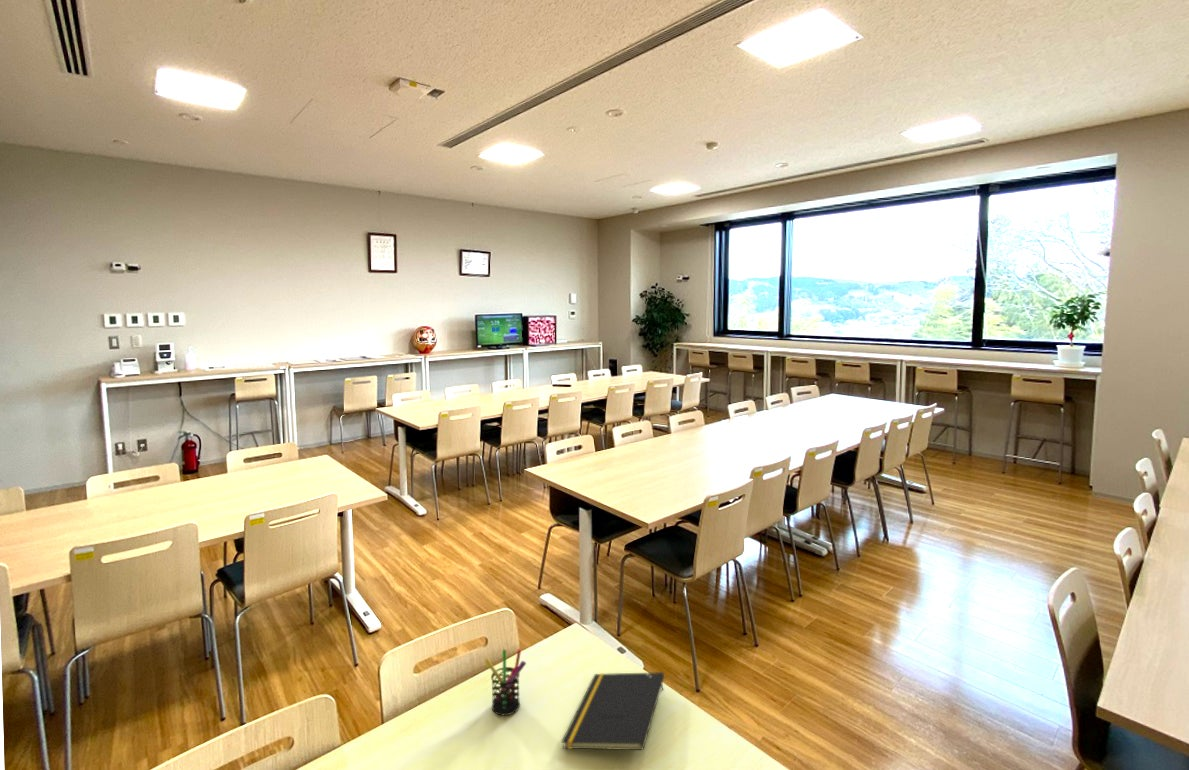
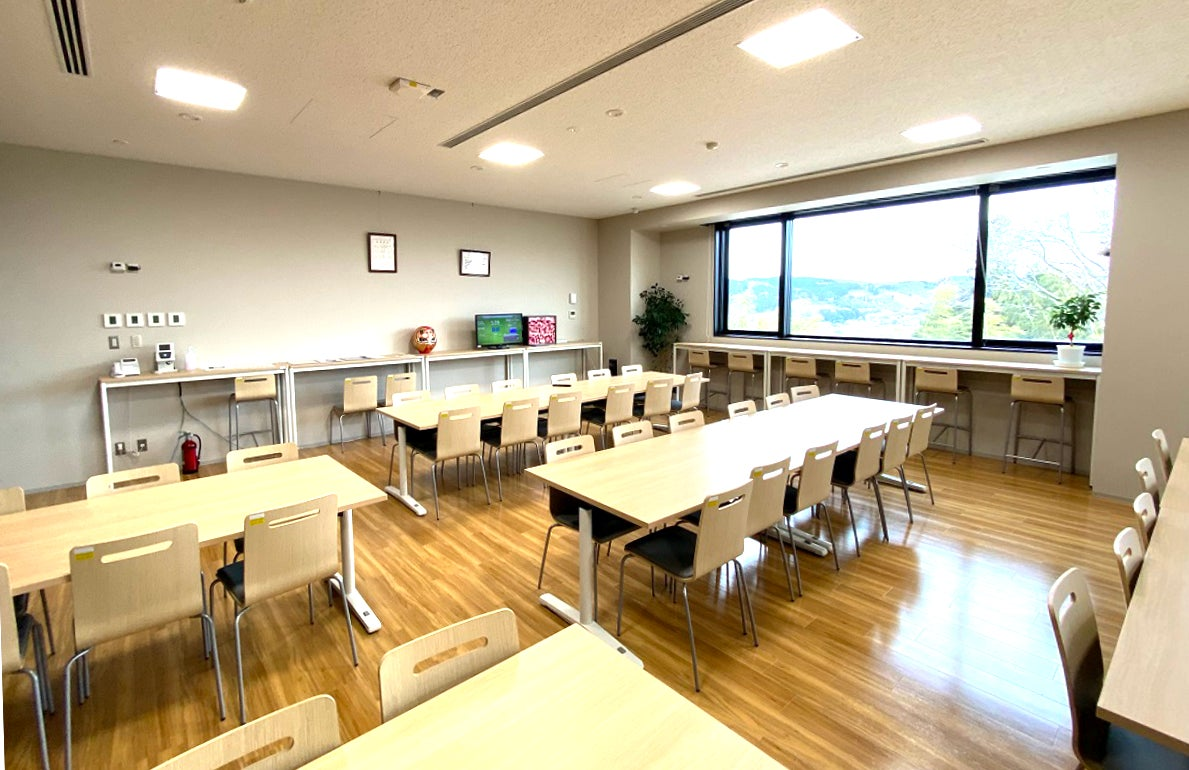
- notepad (616, 707)
- pen holder (506, 677)
